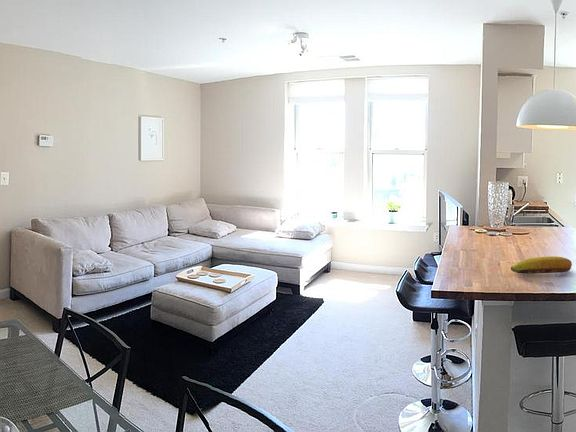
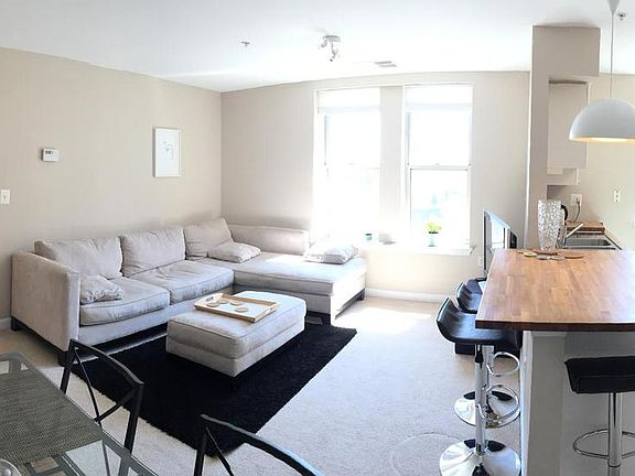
- fruit (541, 263)
